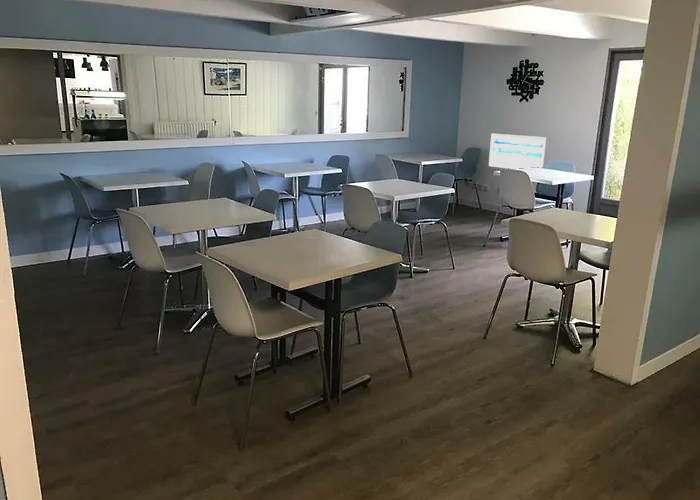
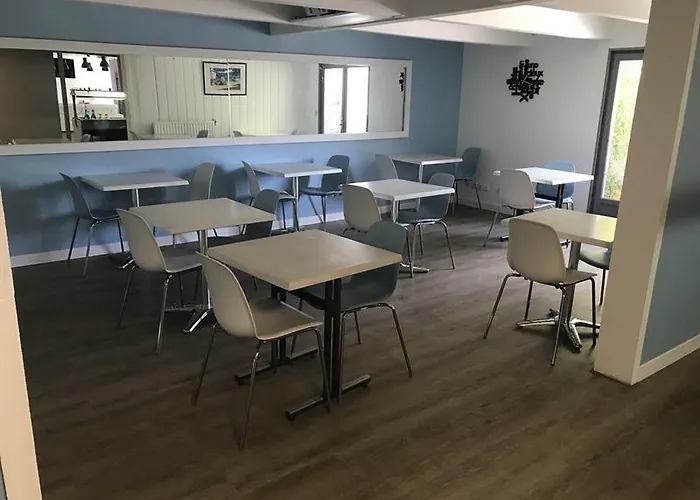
- wall art (515, 152)
